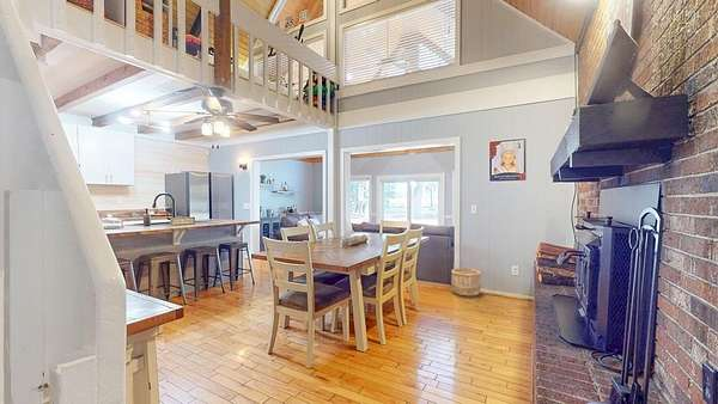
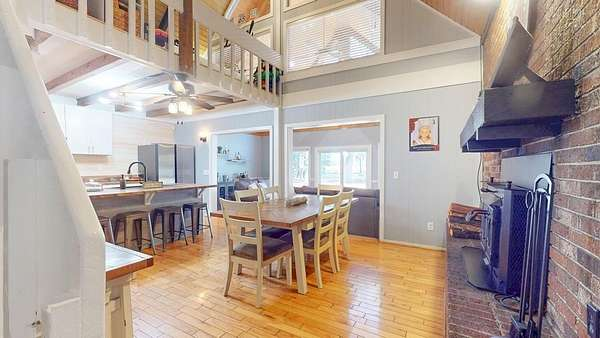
- wooden bucket (466, 281)
